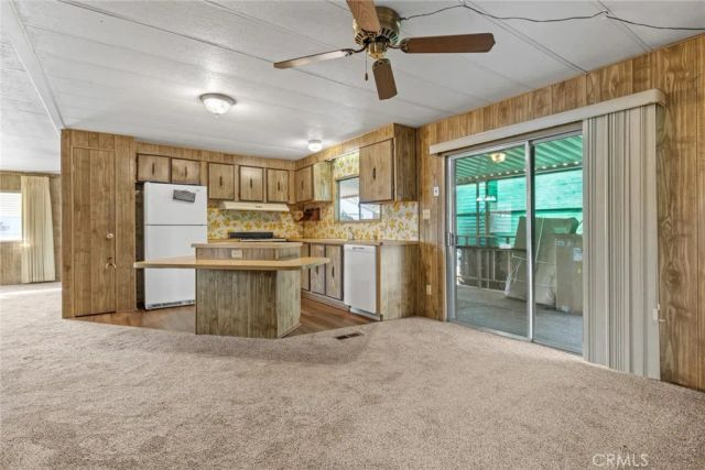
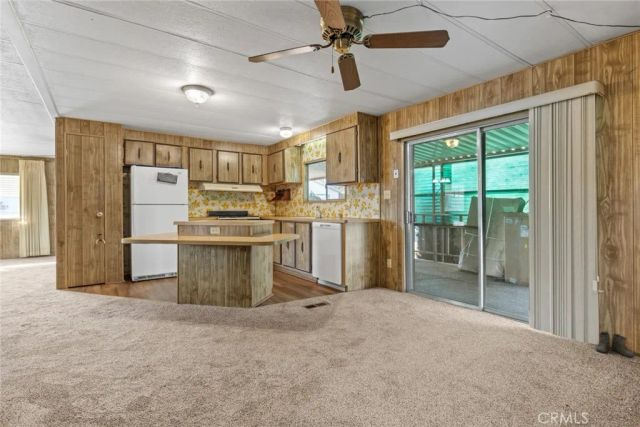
+ boots (612, 343)
